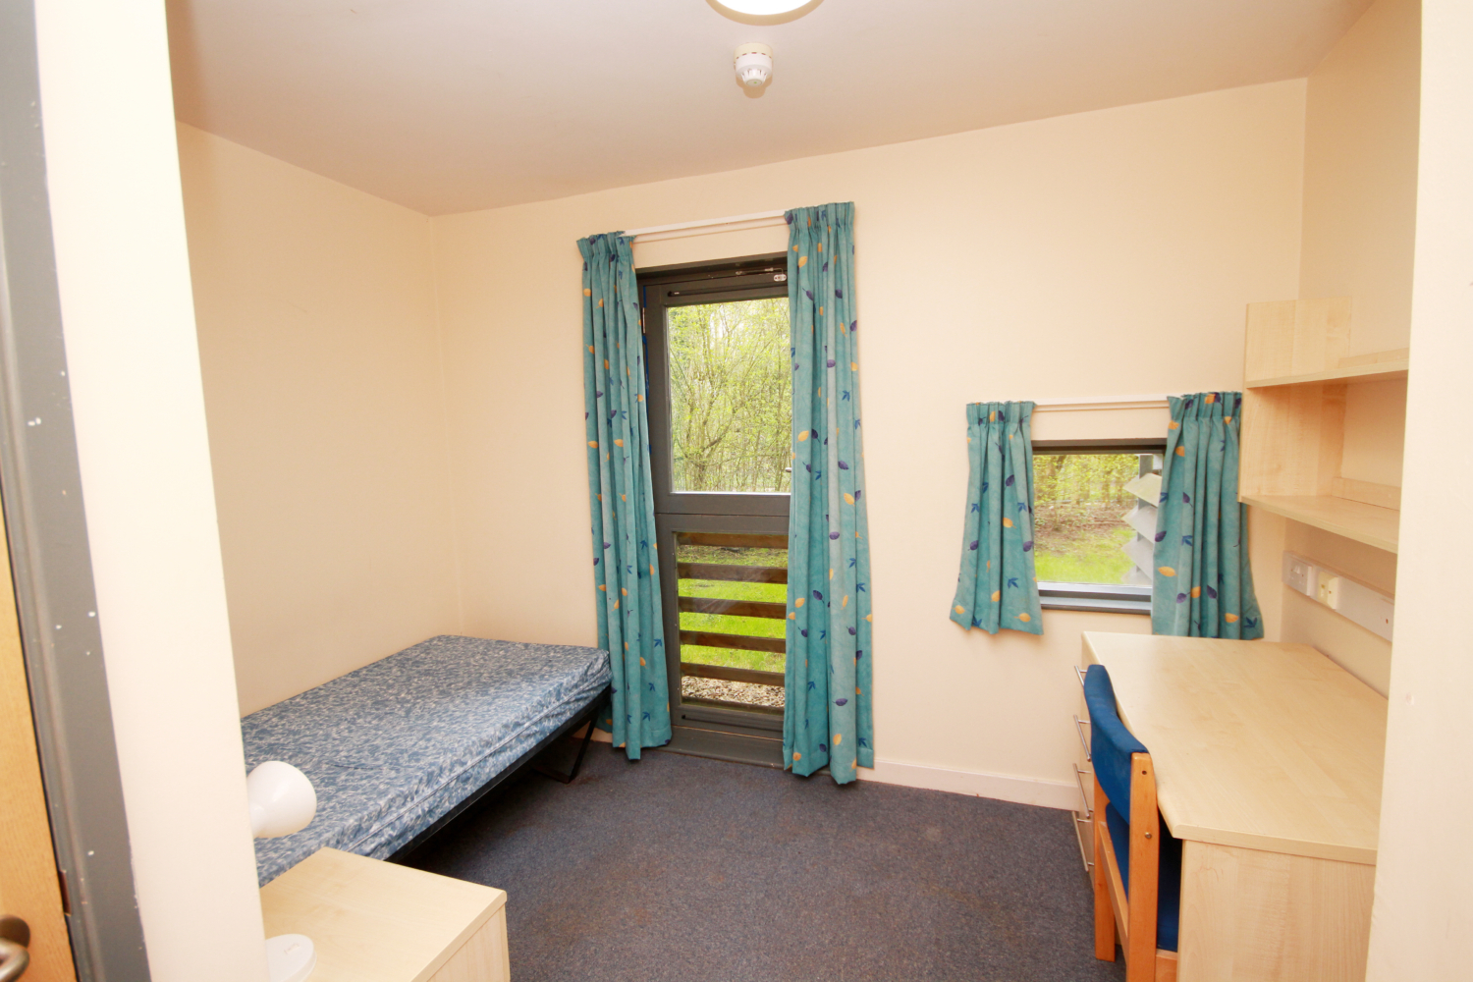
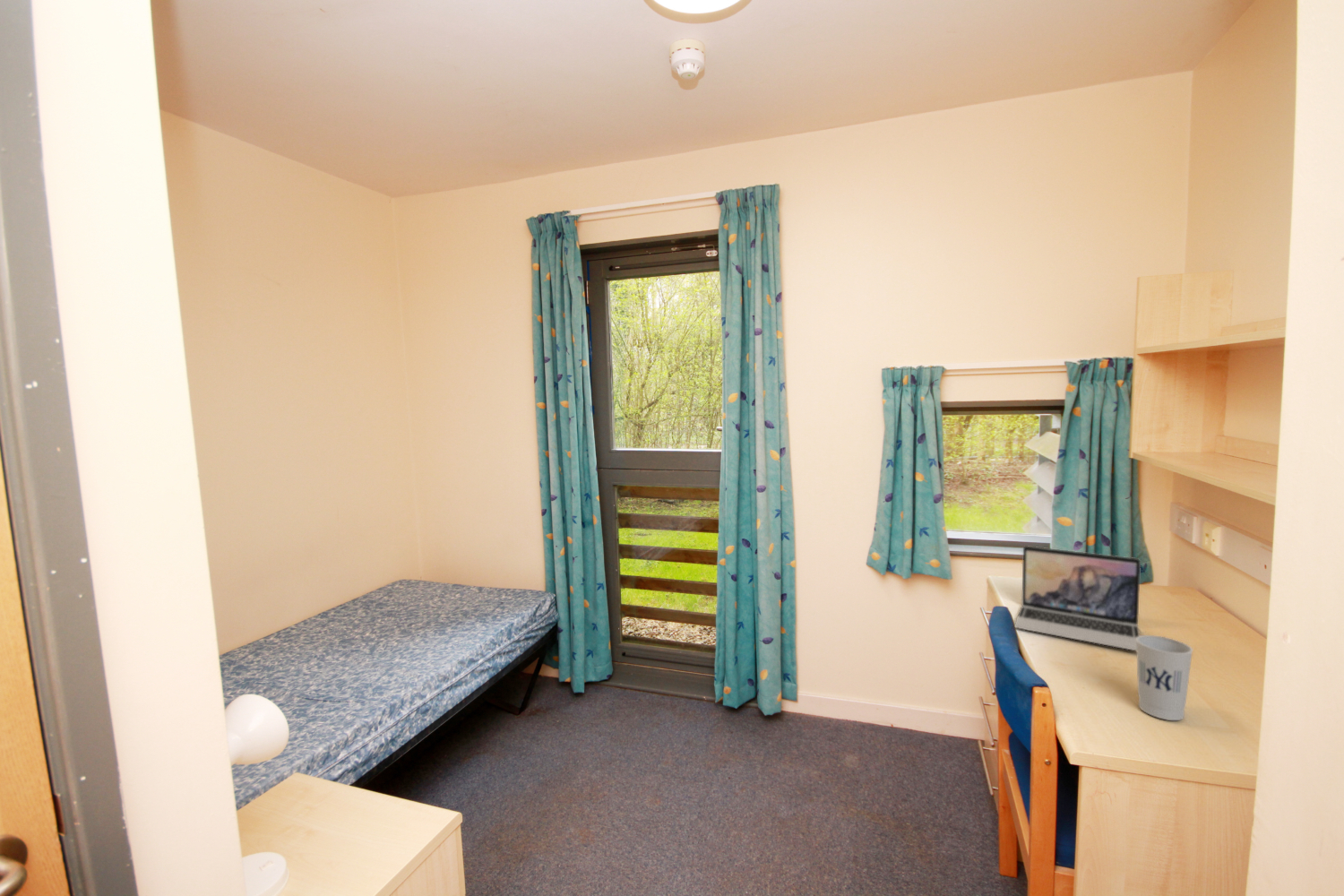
+ cup (1162, 677)
+ laptop (1076, 594)
